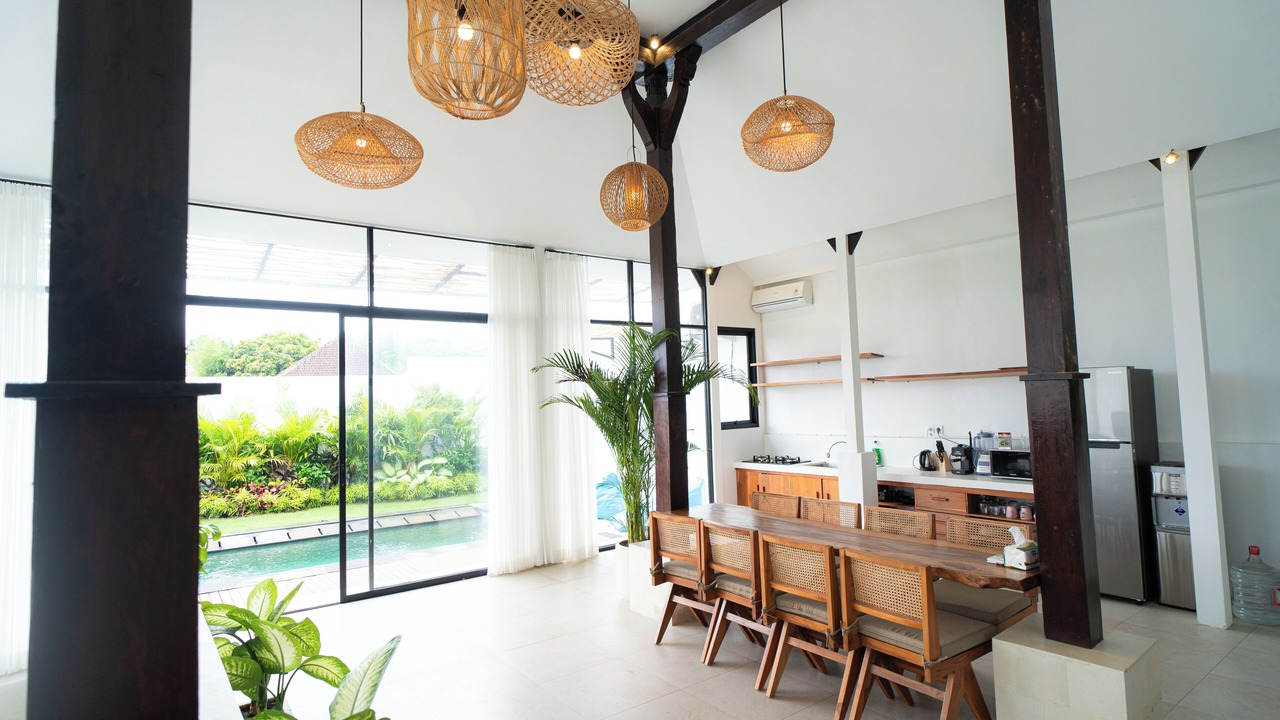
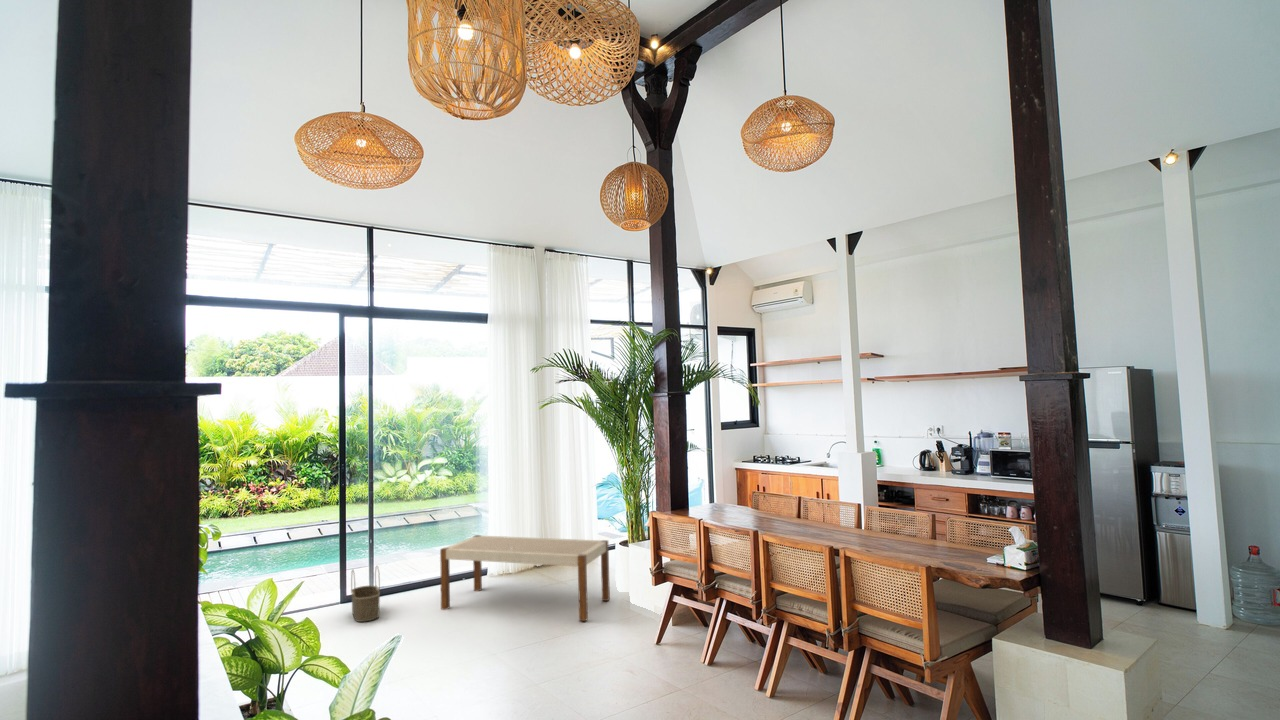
+ wicker basket (365, 591)
+ bench (525, 563)
